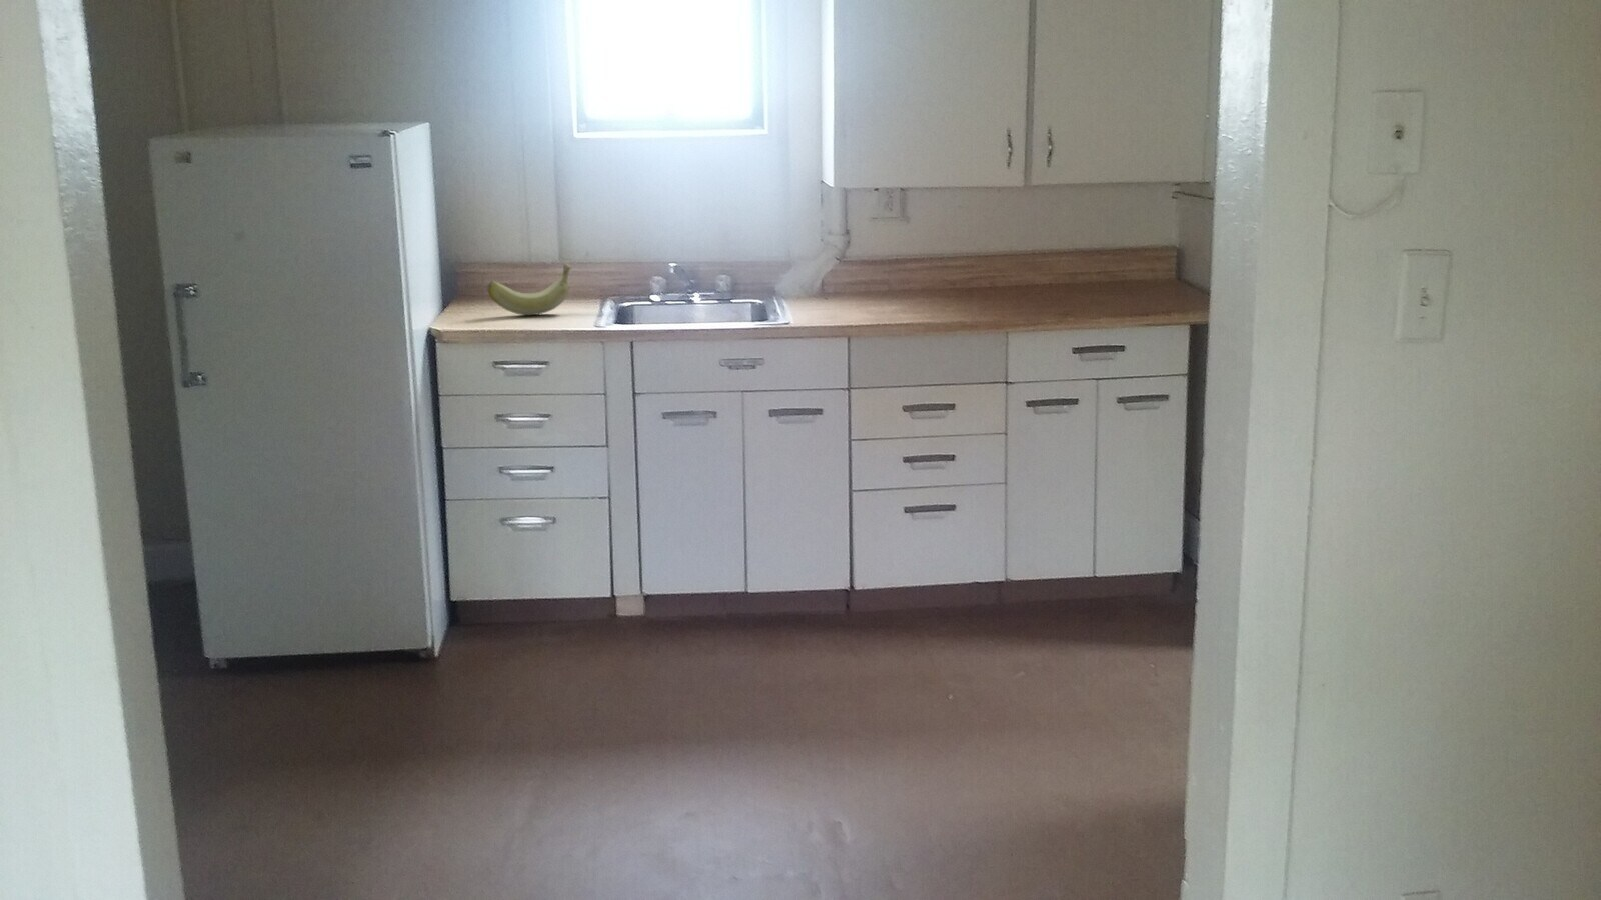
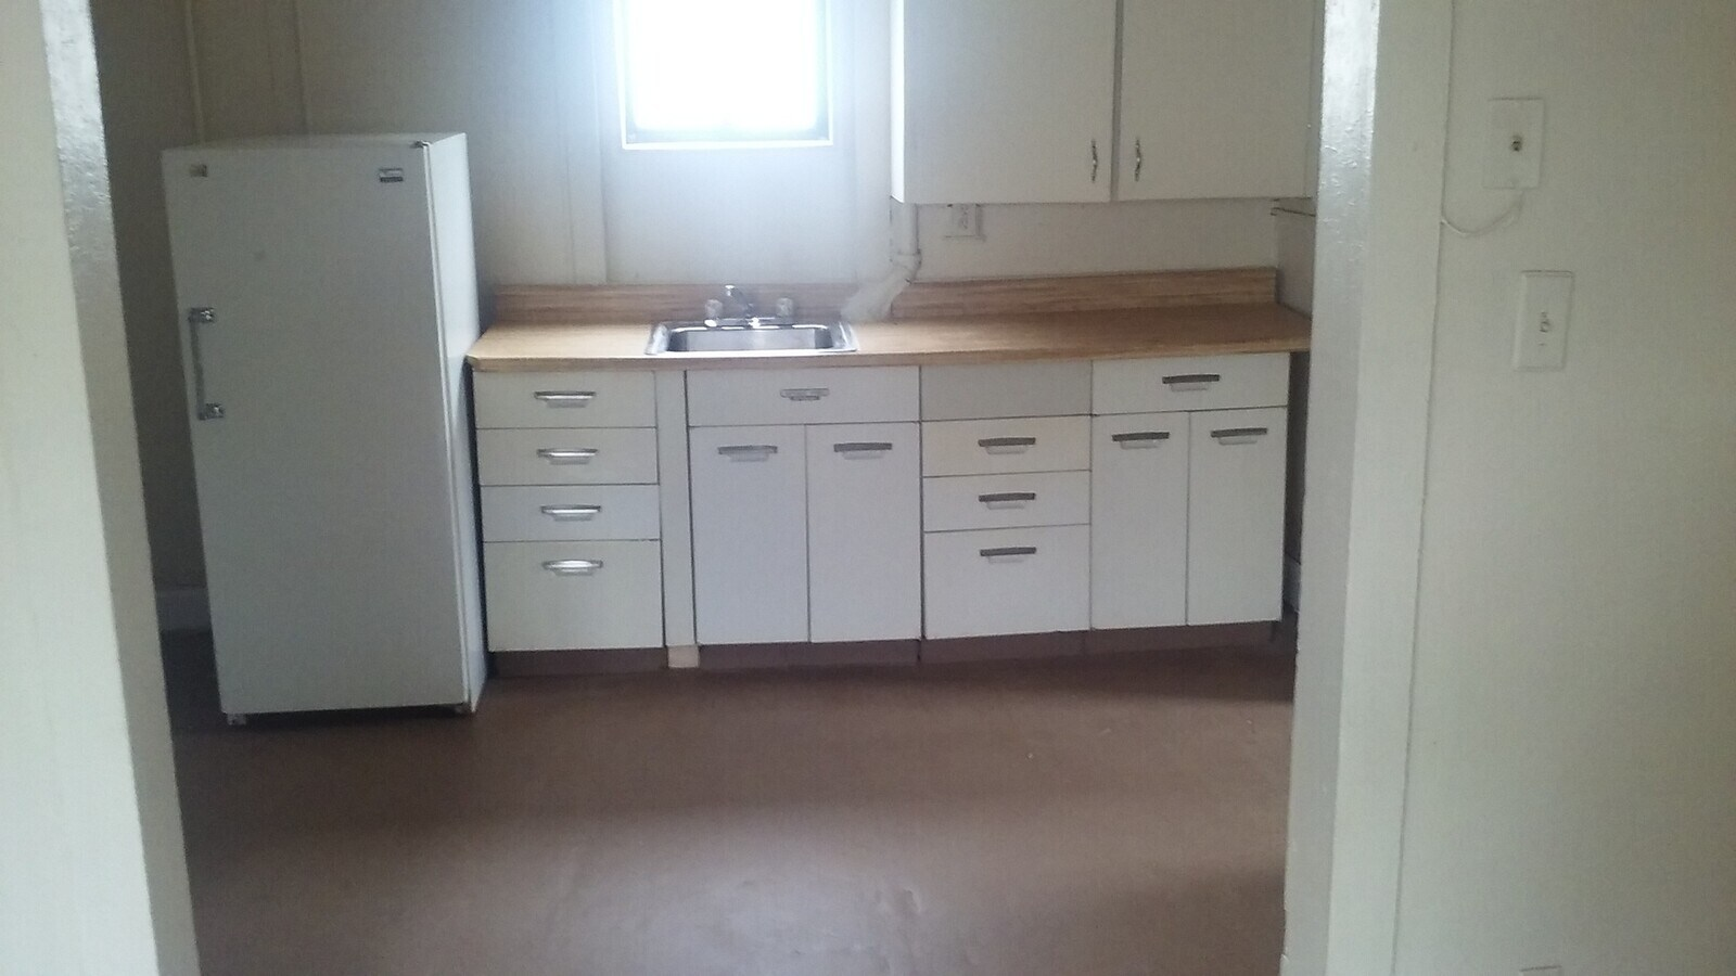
- banana (531, 293)
